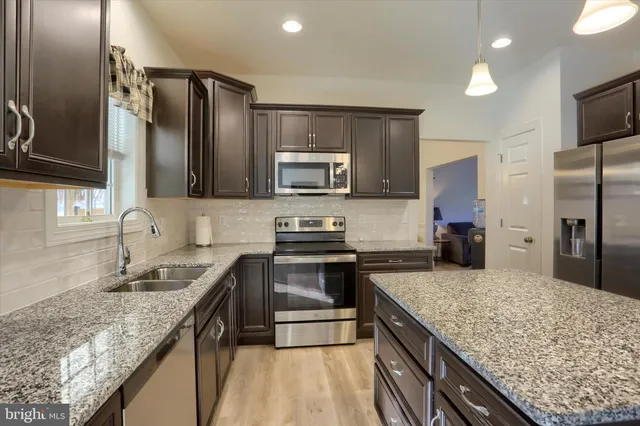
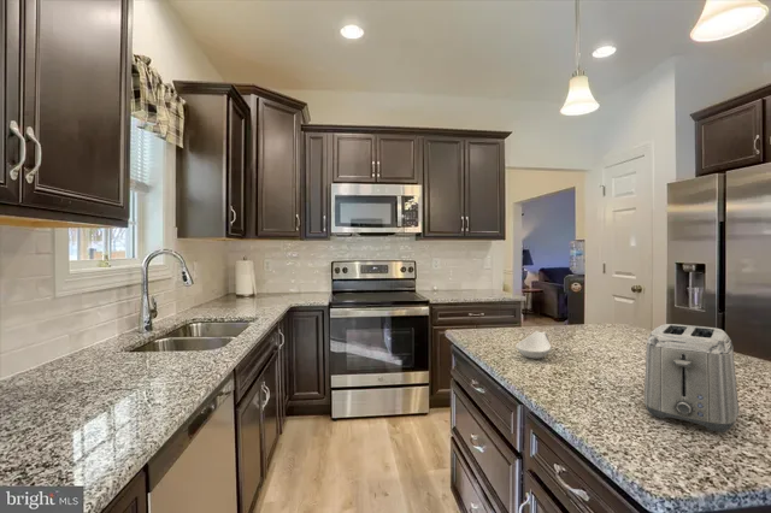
+ spoon rest (536, 343)
+ toaster (690, 370)
